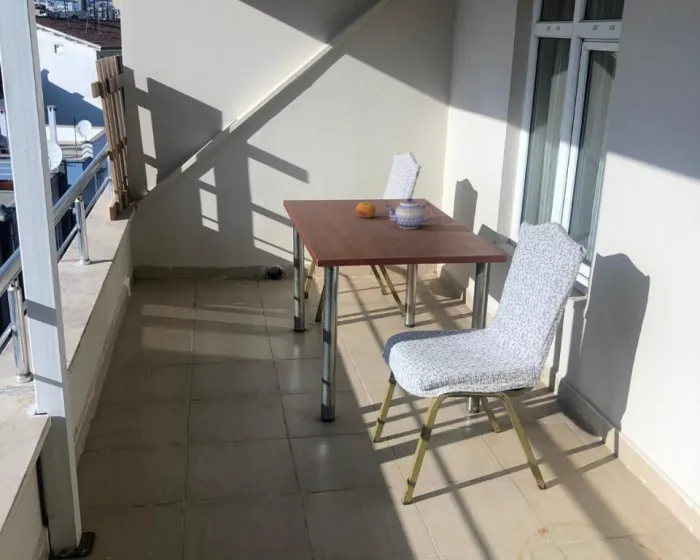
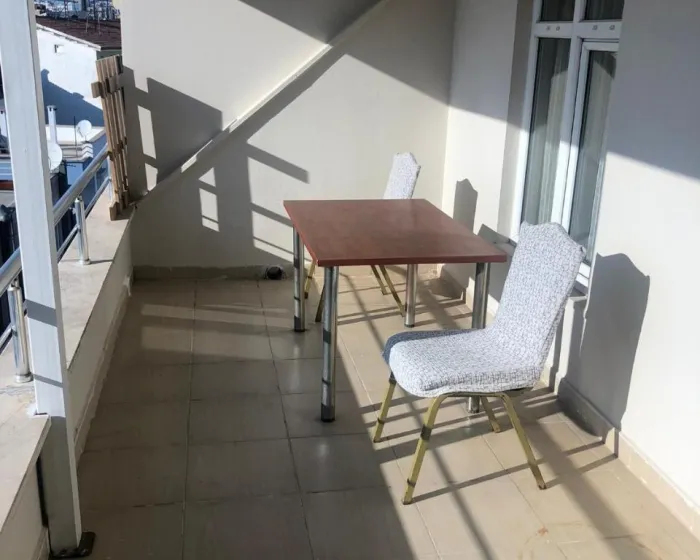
- teapot (409, 212)
- fruit (365, 209)
